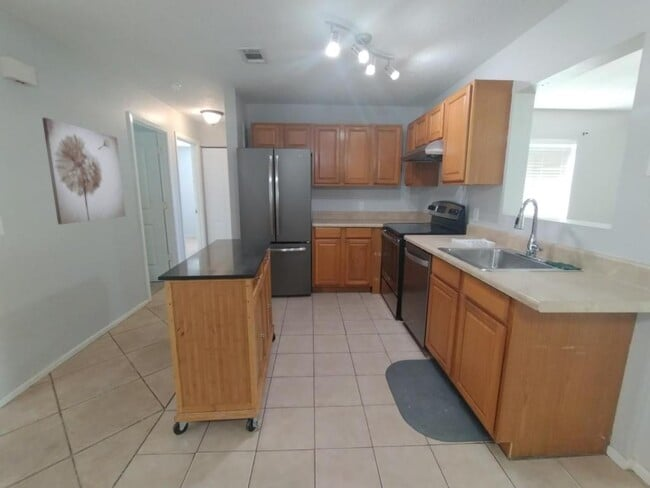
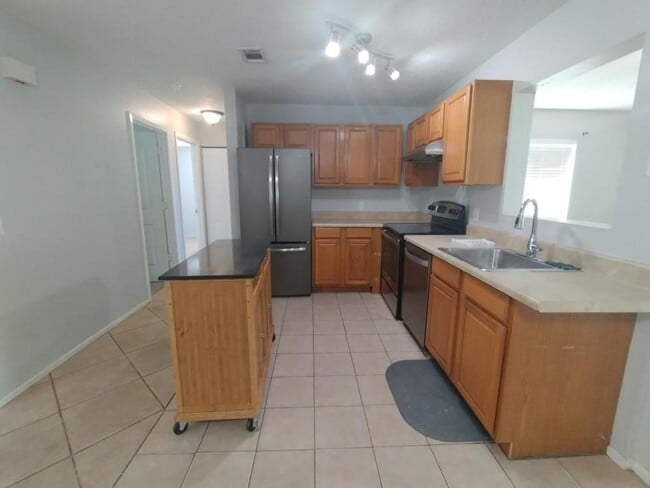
- wall art (91, 175)
